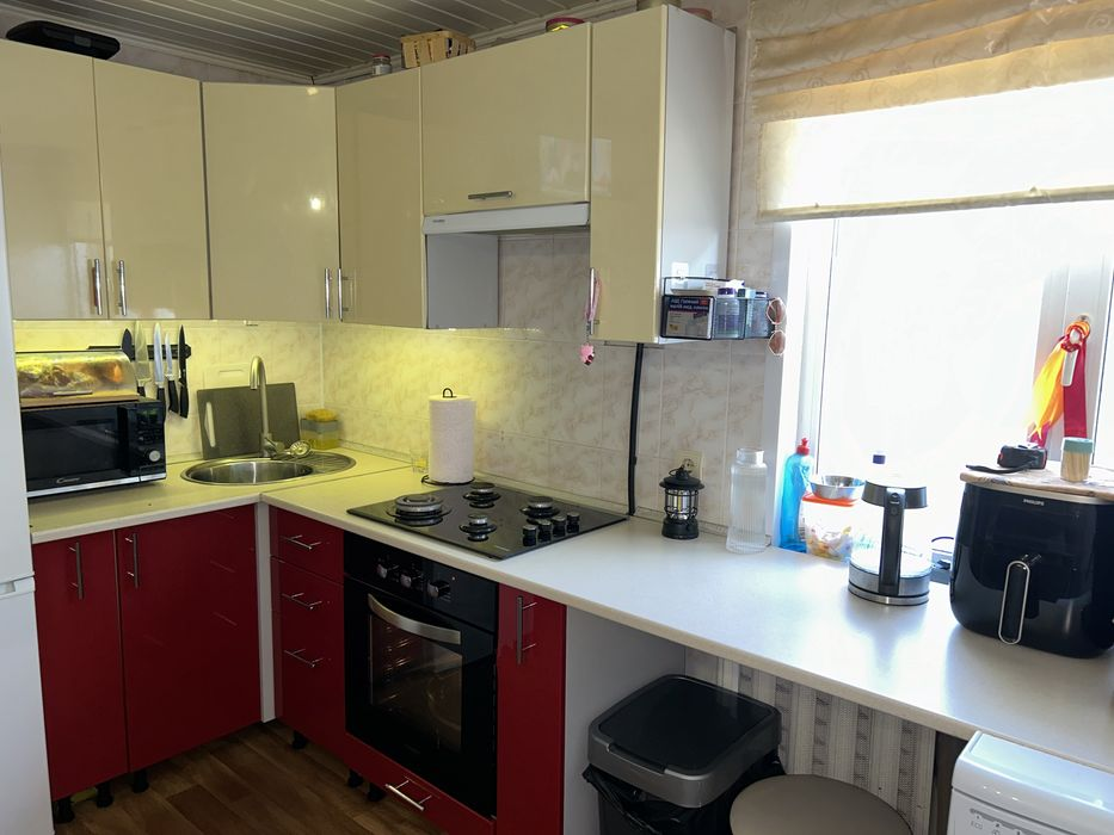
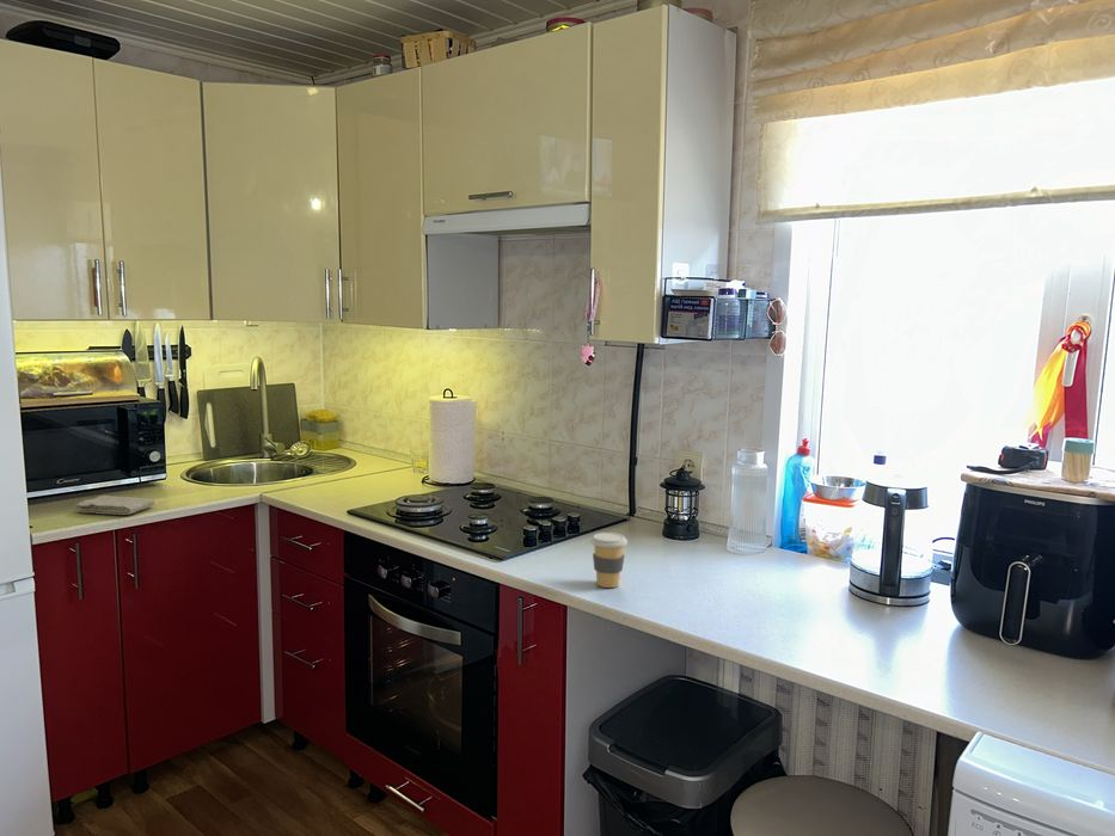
+ coffee cup (608, 560)
+ washcloth (115, 504)
